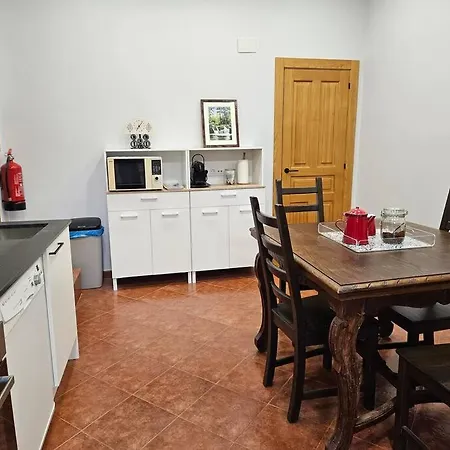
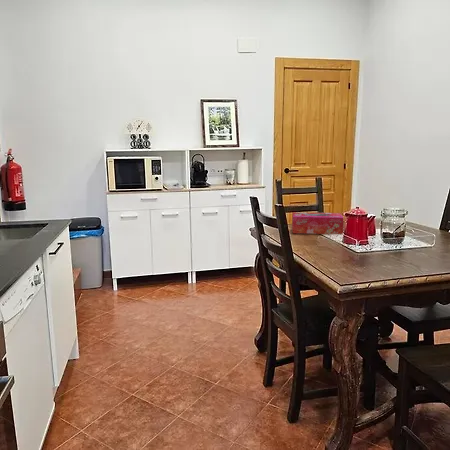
+ tissue box (316, 222)
